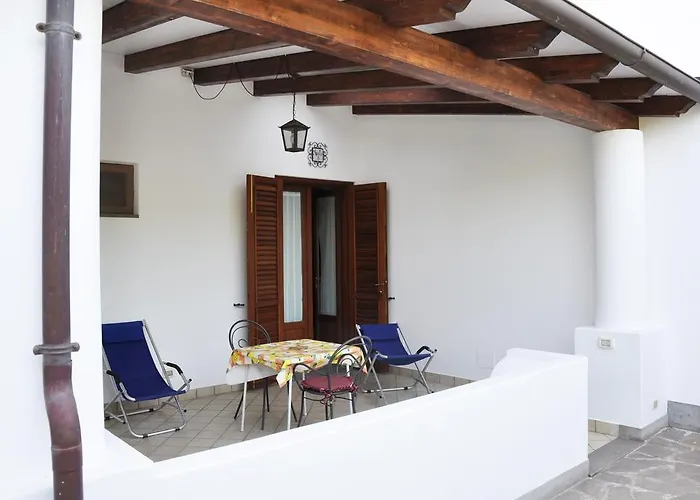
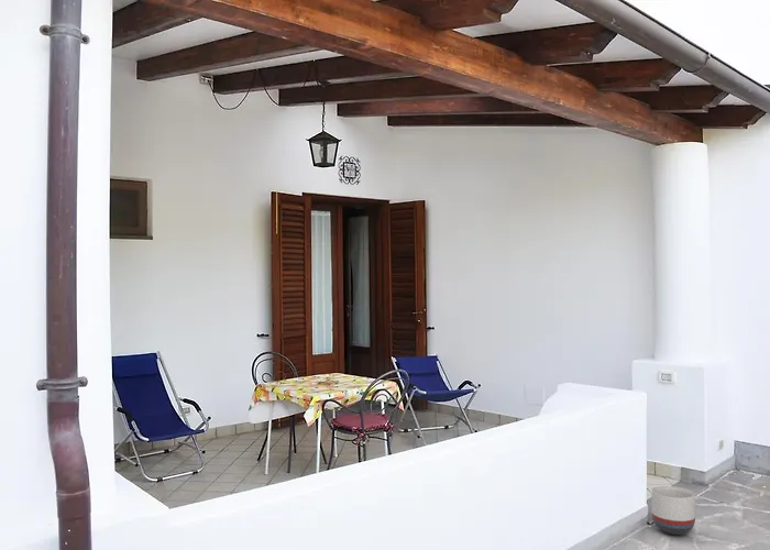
+ planter (673, 512)
